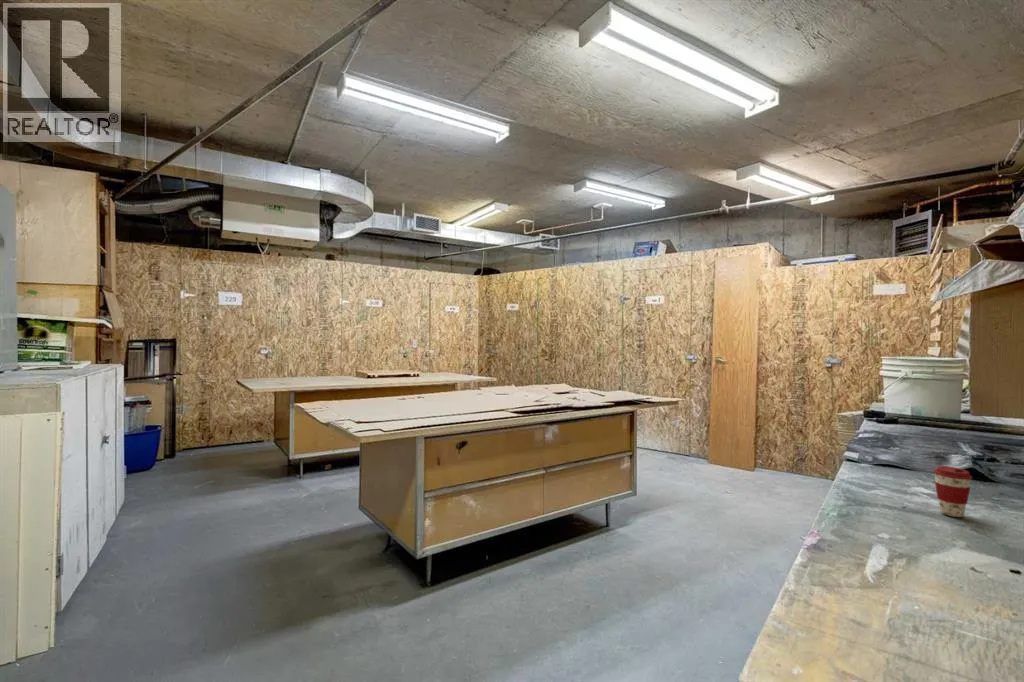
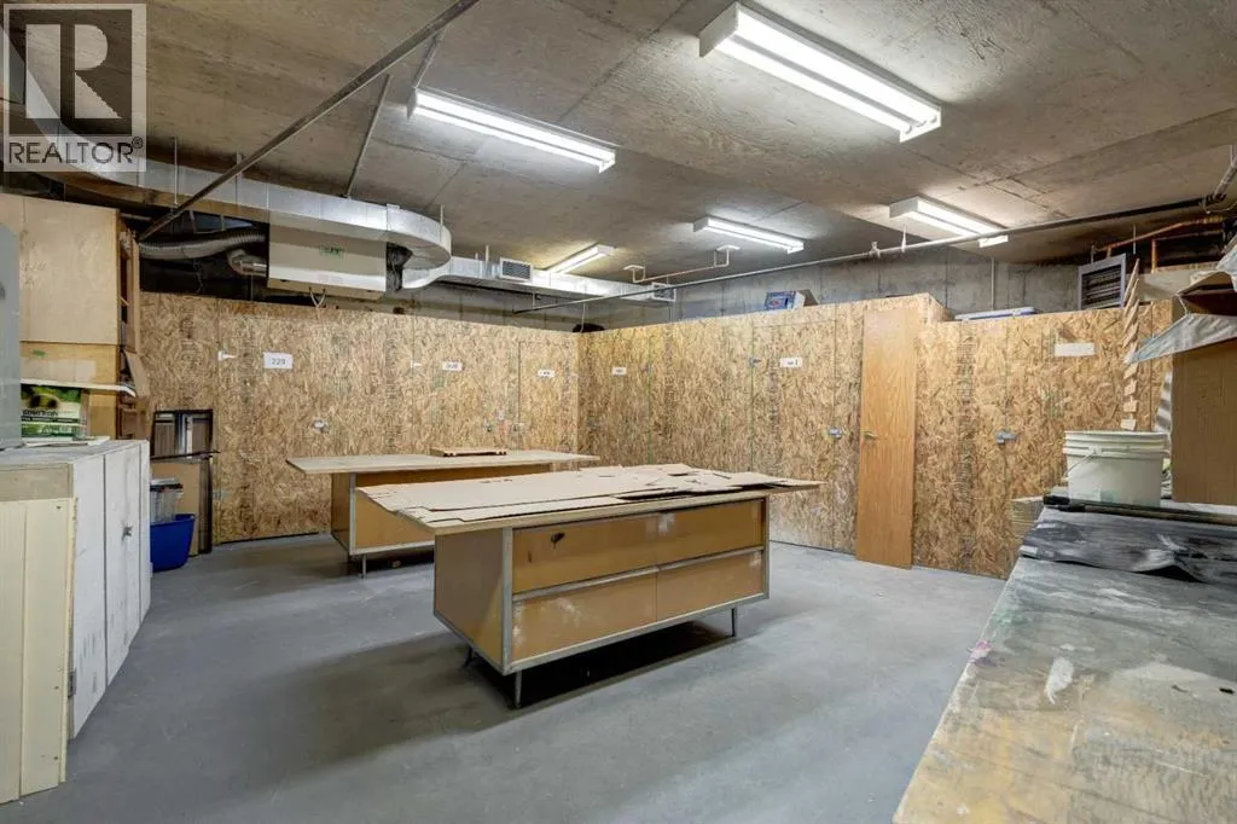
- coffee cup (952, 491)
